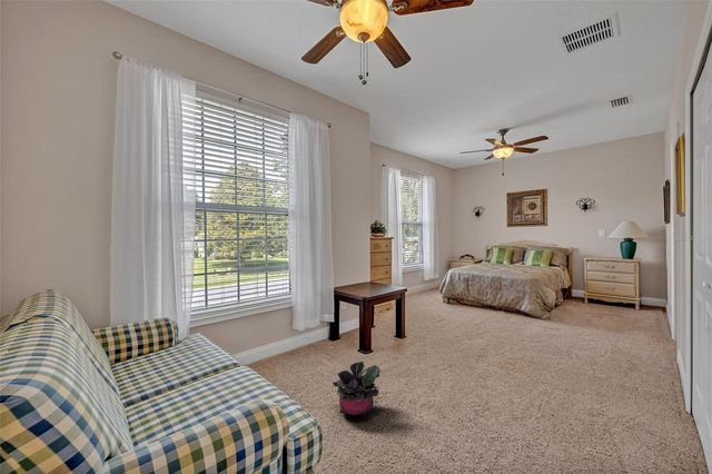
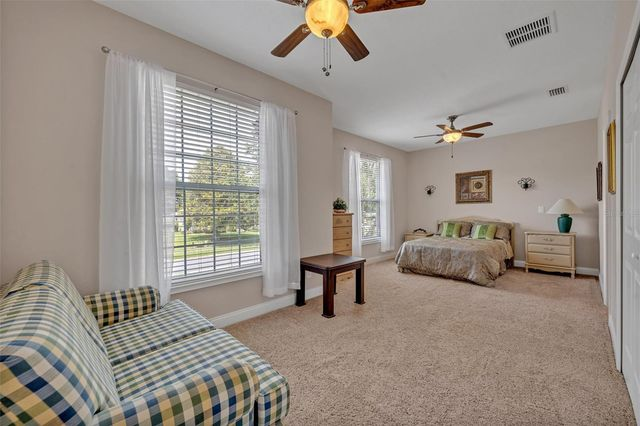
- potted plant (356, 385)
